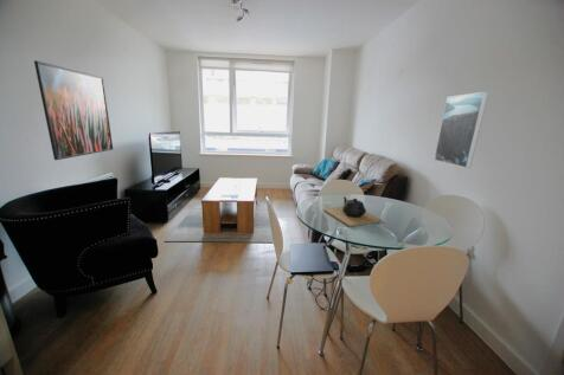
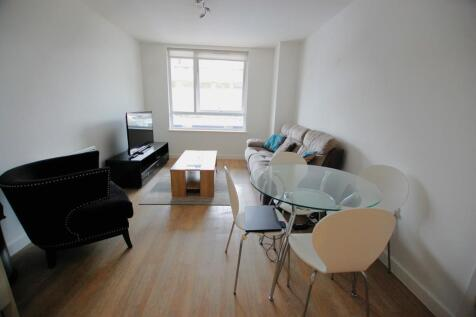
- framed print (81, 114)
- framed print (457, 130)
- teapot (352, 206)
